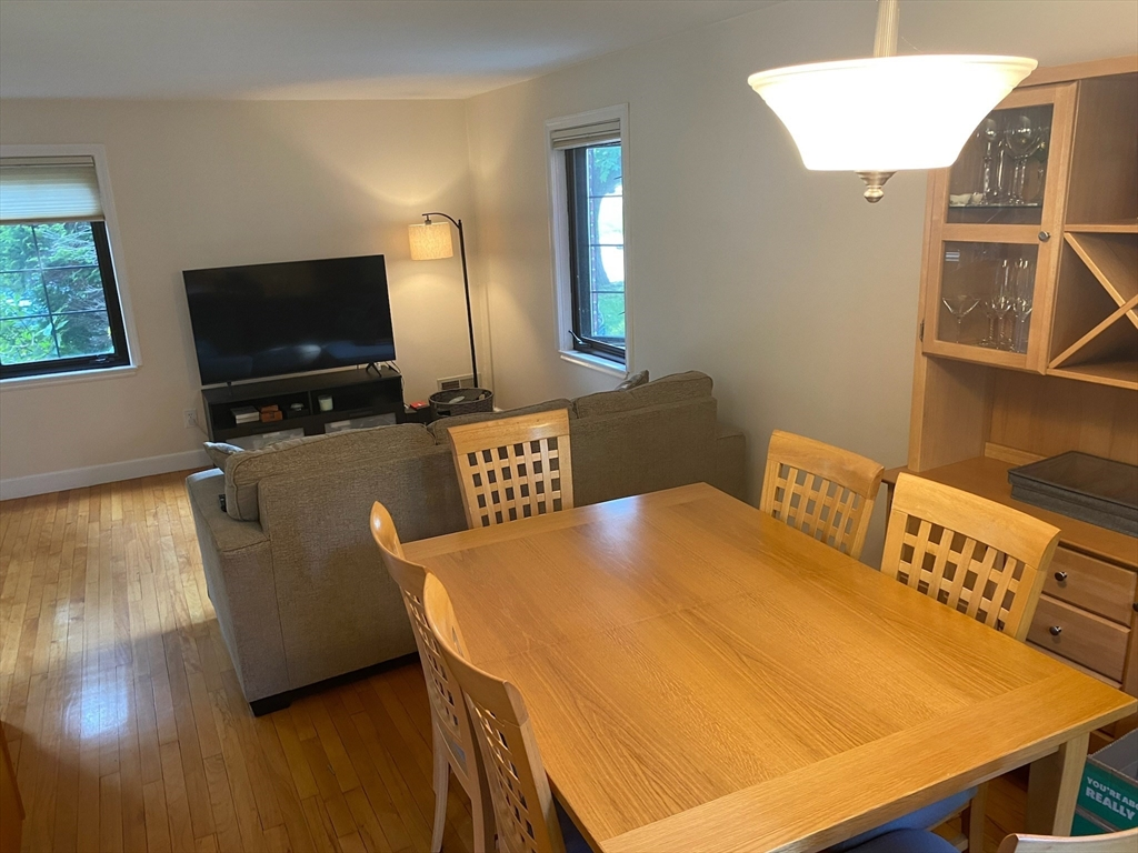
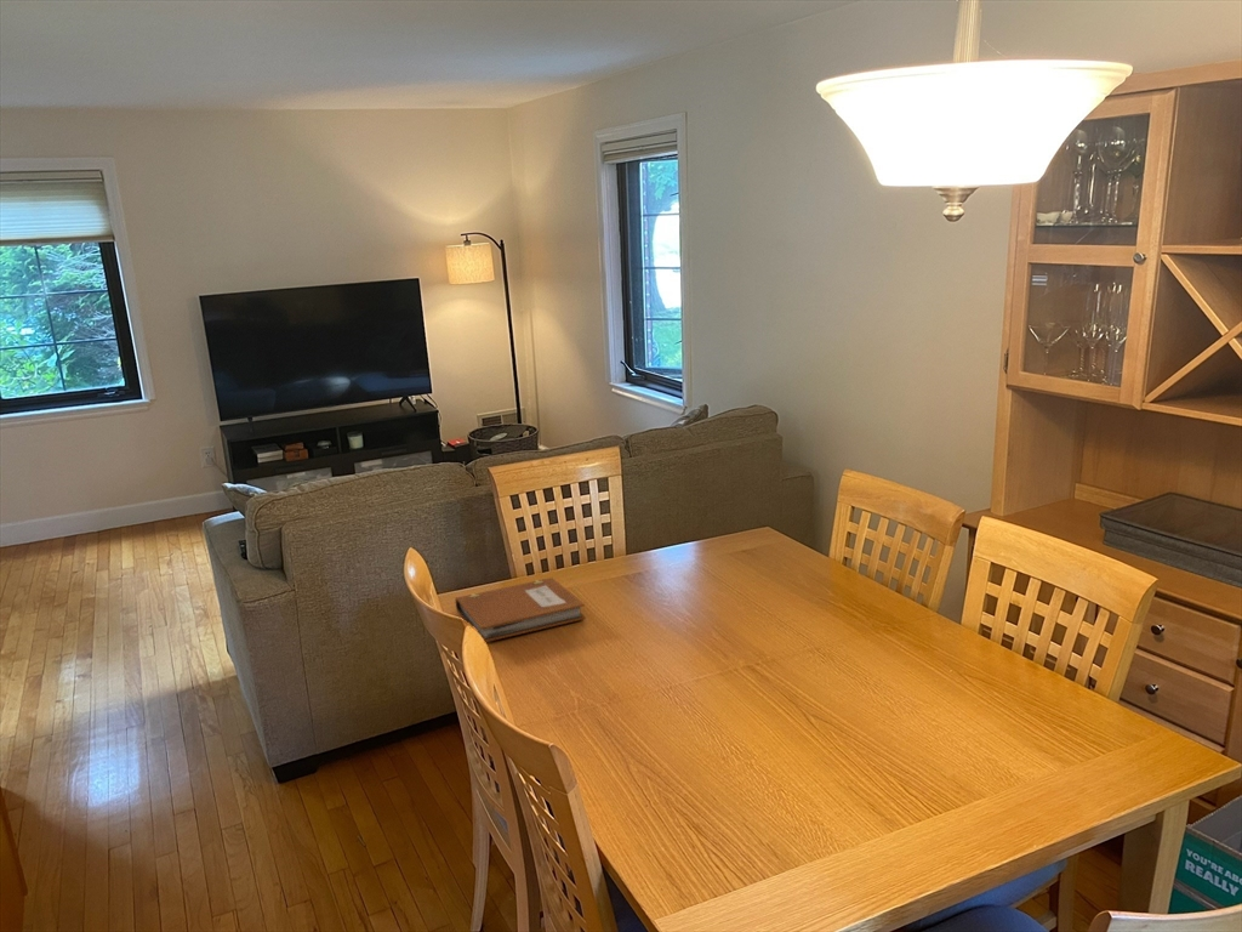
+ notebook (520, 606)
